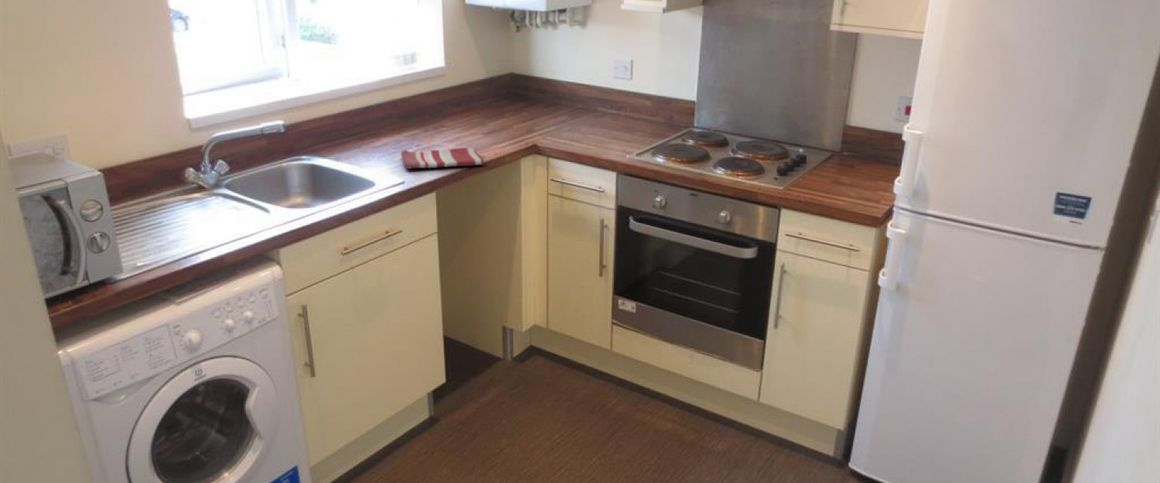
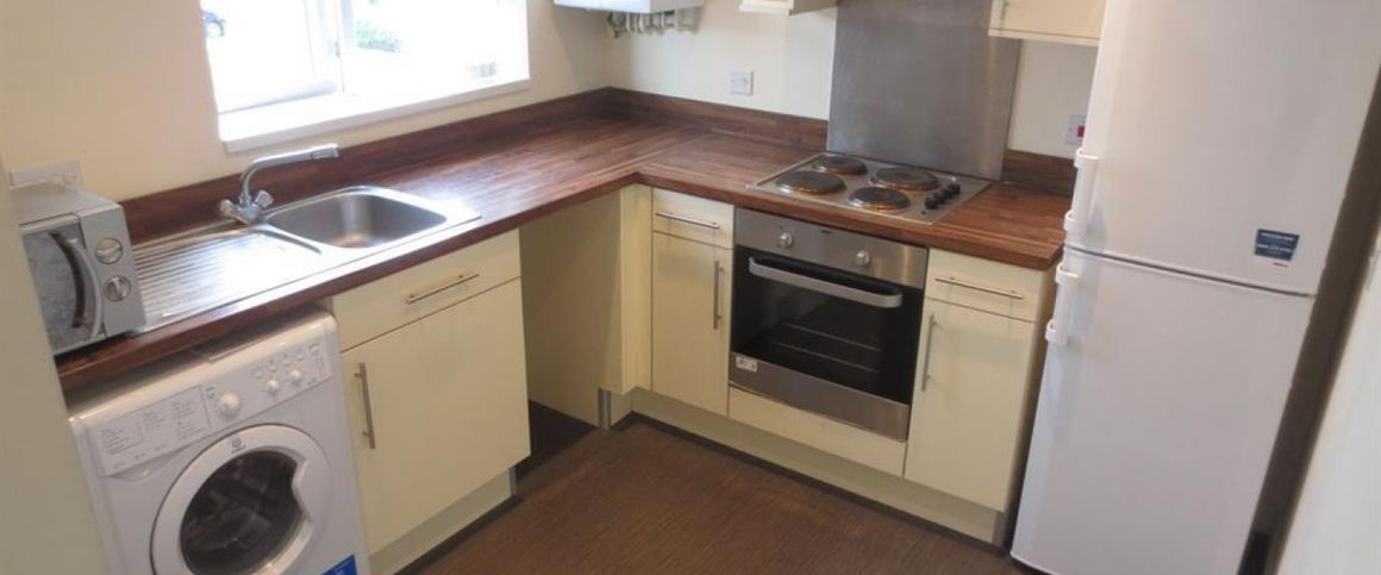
- dish towel (441, 157)
